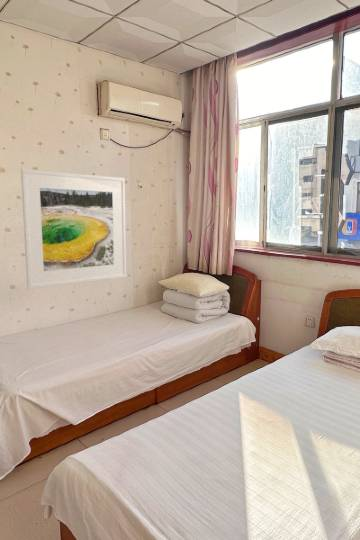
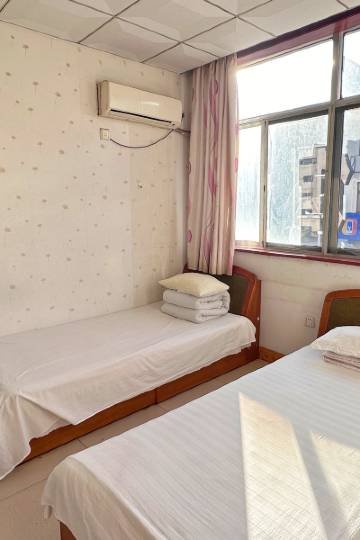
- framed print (79, 229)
